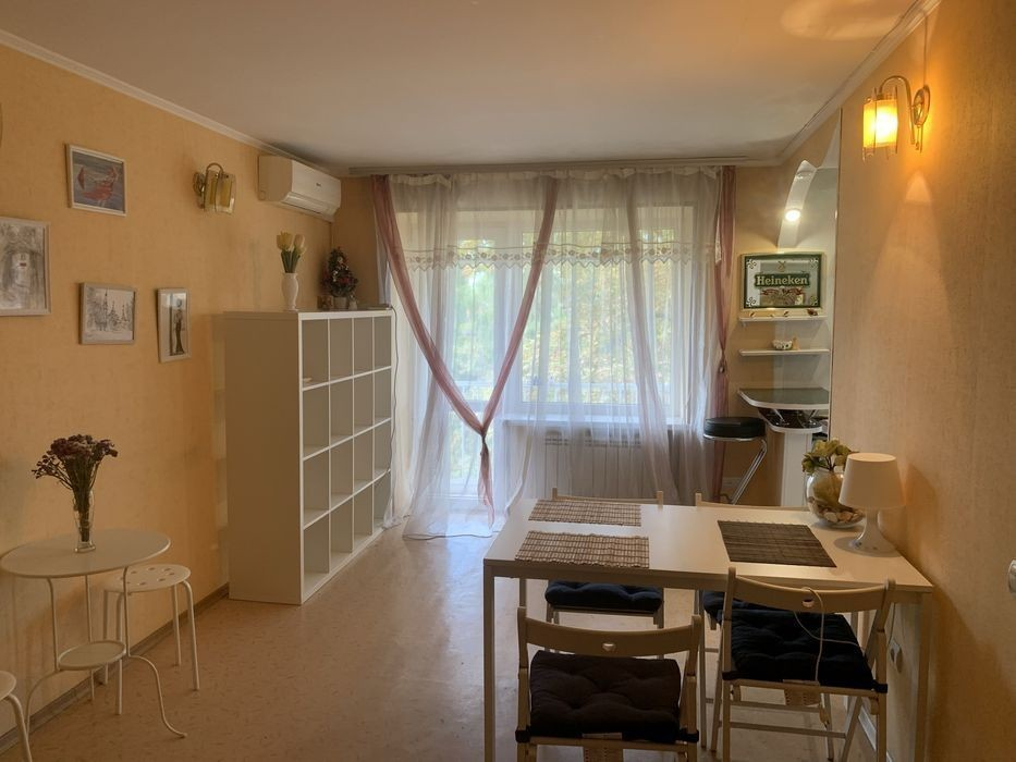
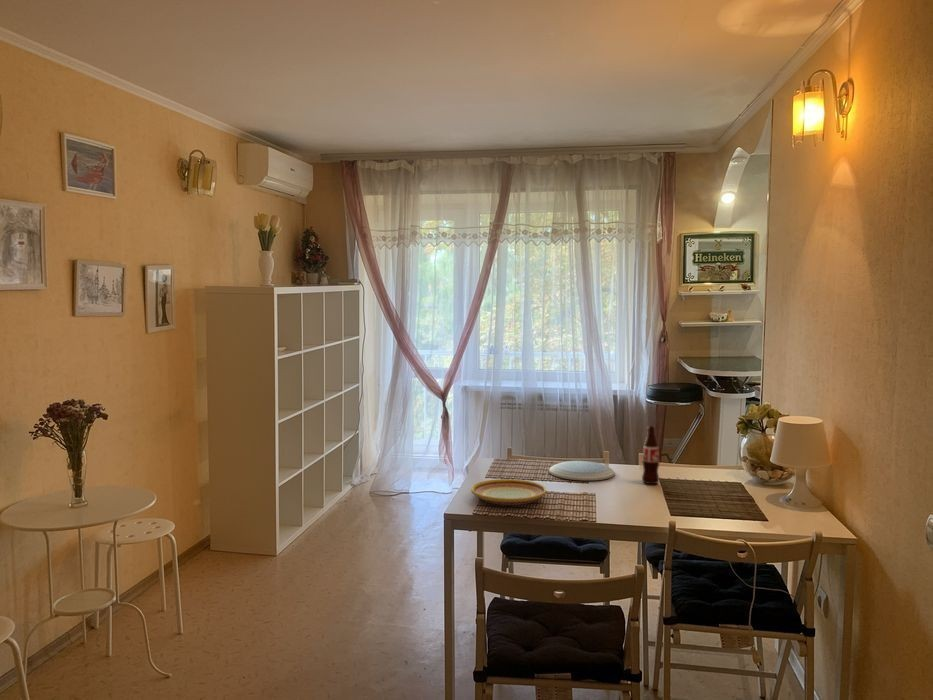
+ bottle (650, 454)
+ plate (581, 468)
+ plate (508, 493)
